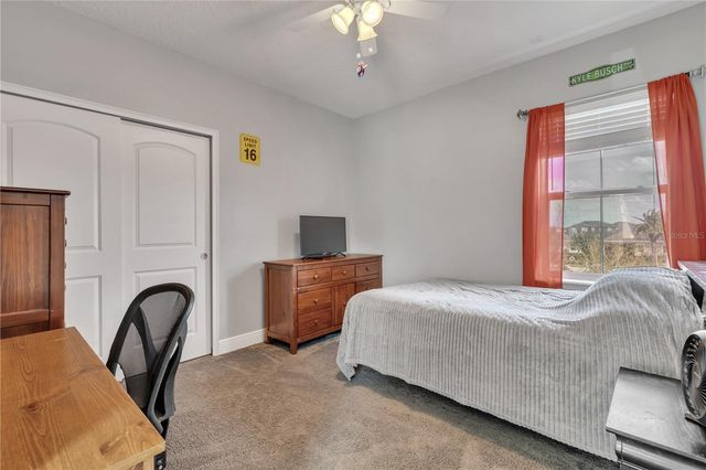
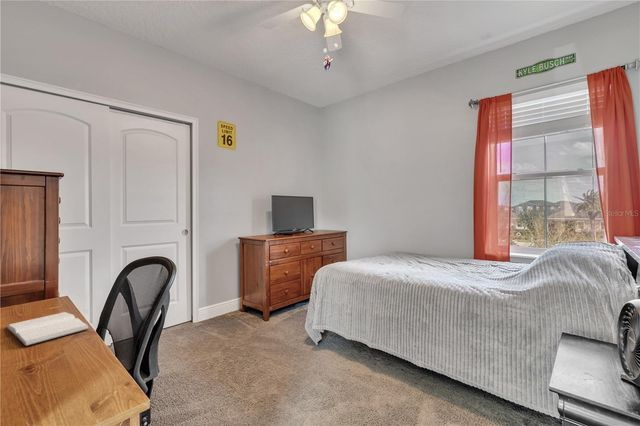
+ book (47, 325)
